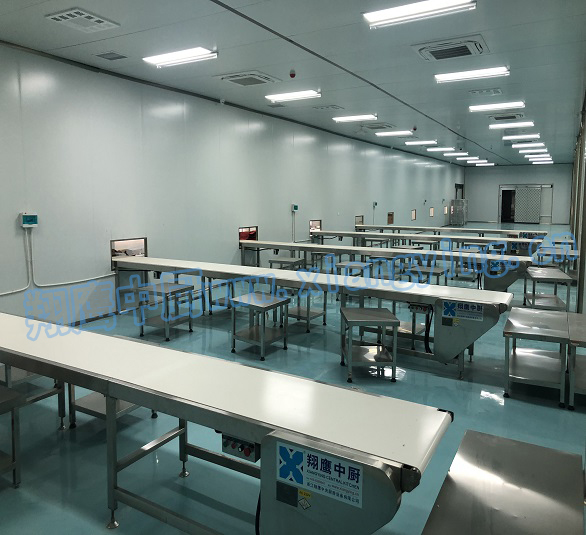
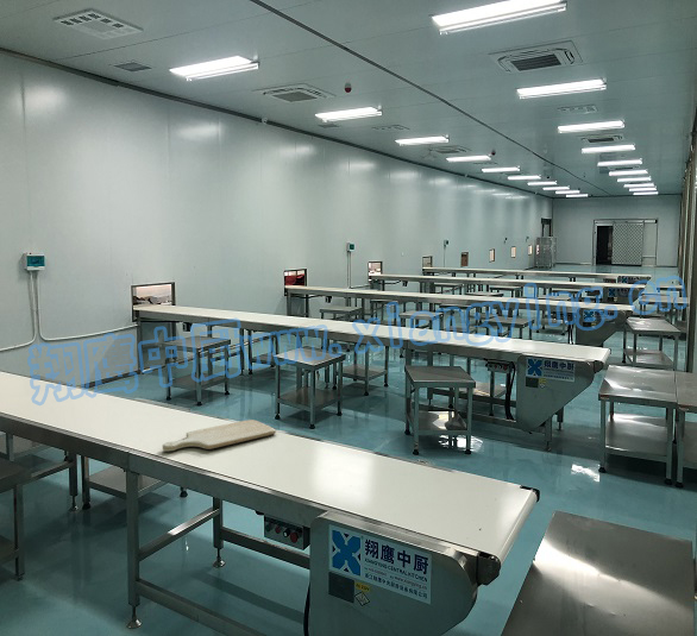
+ chopping board (216, 436)
